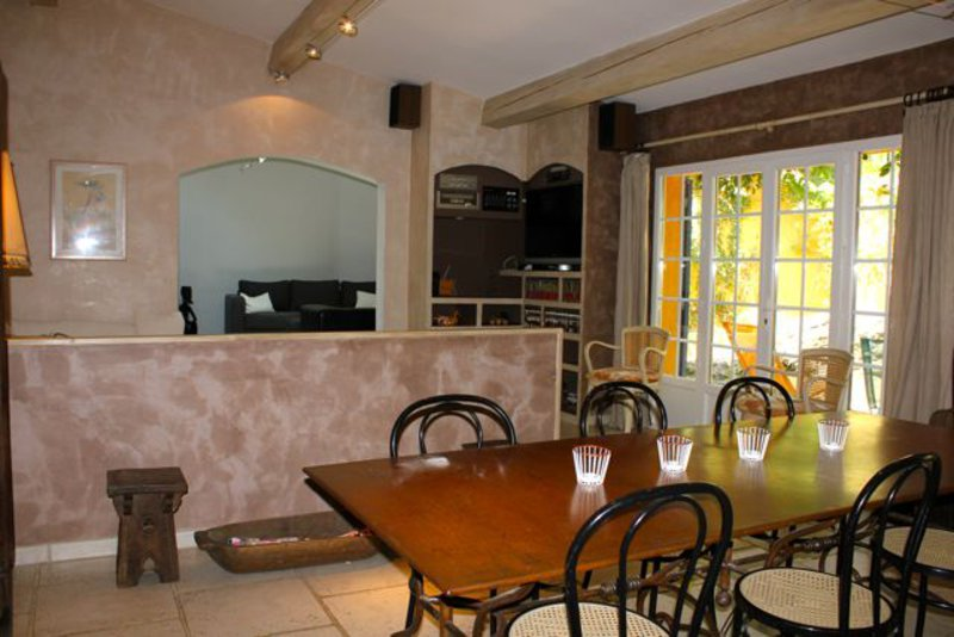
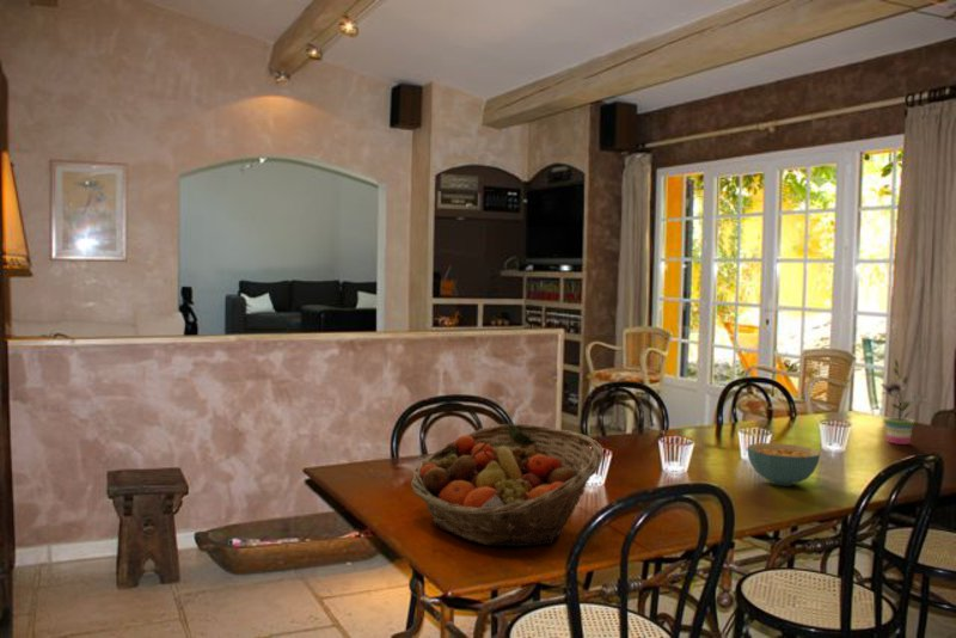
+ cereal bowl (783, 466)
+ potted plant (905, 401)
+ fruit basket (504, 479)
